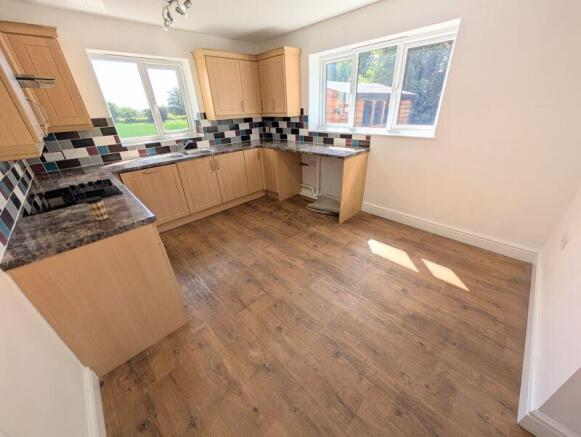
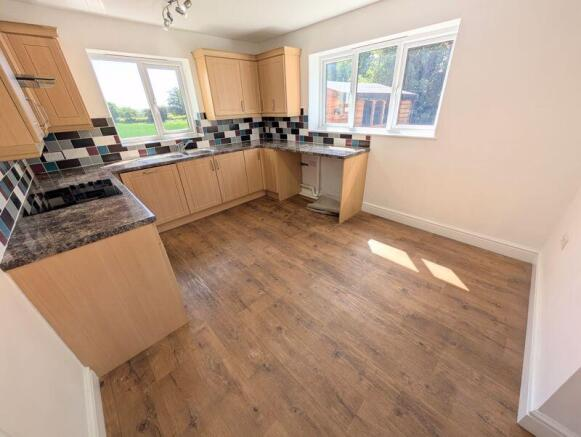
- coffee cup (97, 208)
